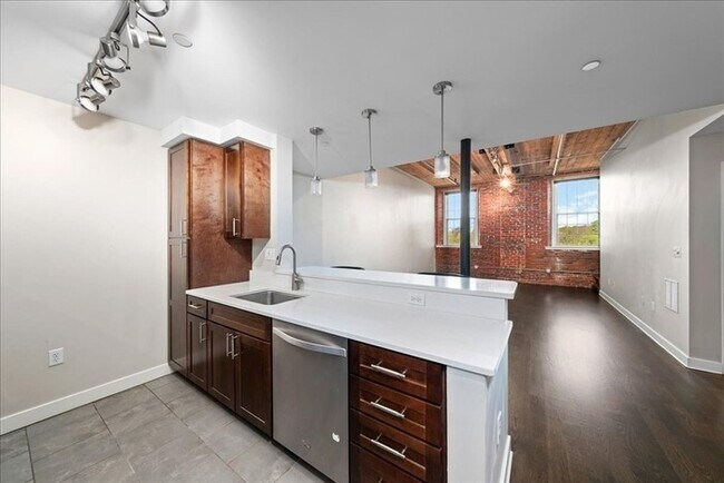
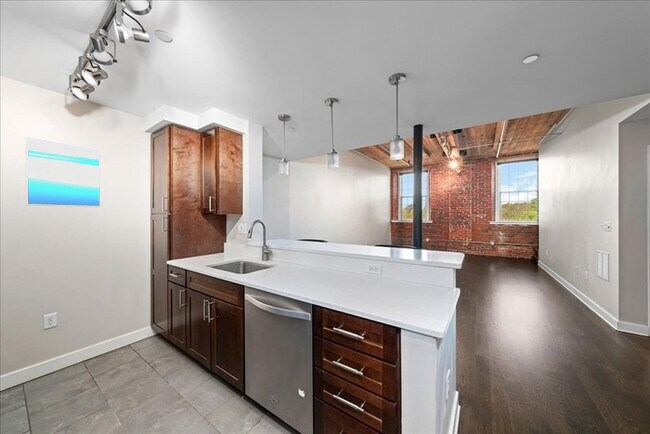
+ wall art (66, 175)
